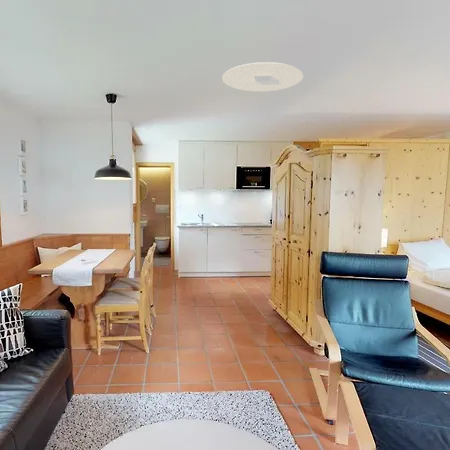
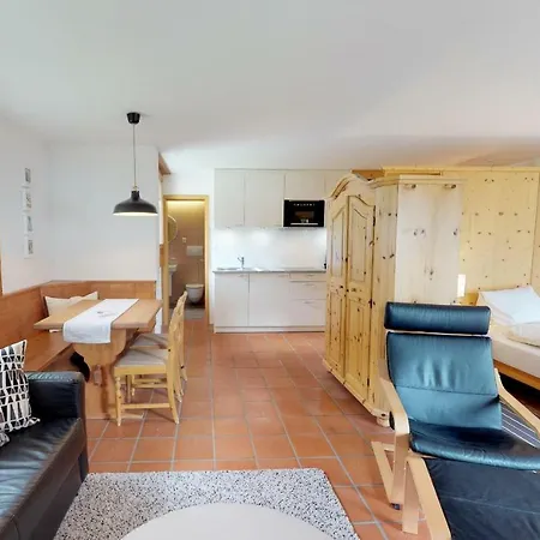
- ceiling light (262, 74)
